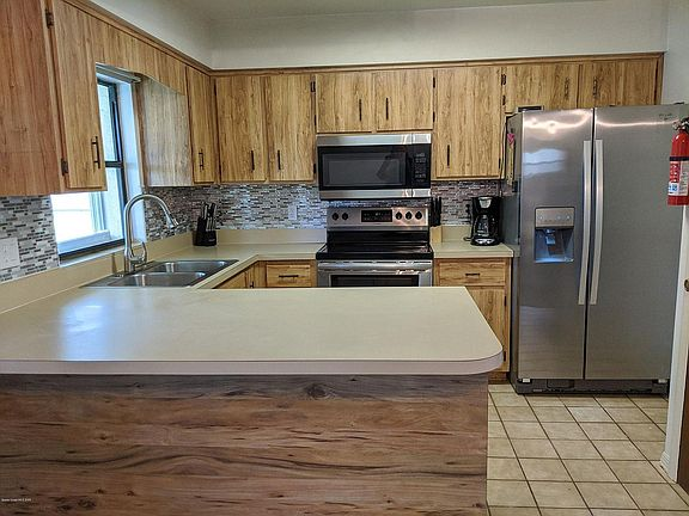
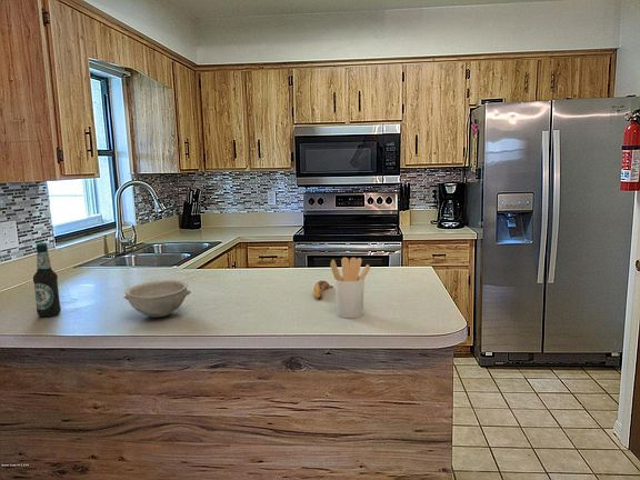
+ bowl (158, 301)
+ utensil holder (350, 286)
+ bottle (44, 279)
+ banana (321, 288)
